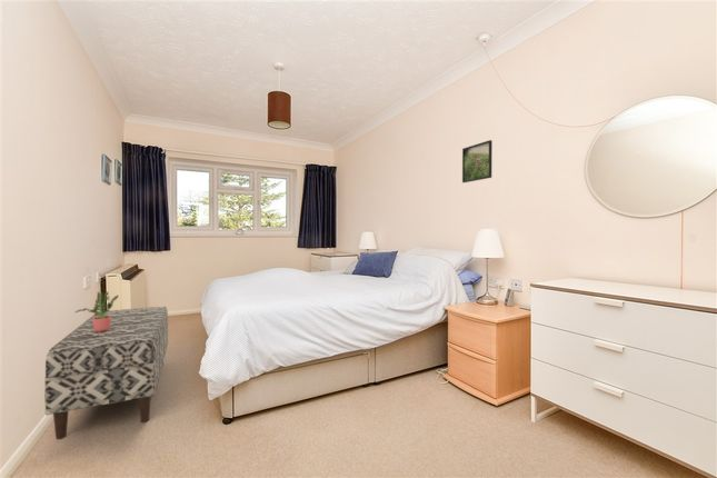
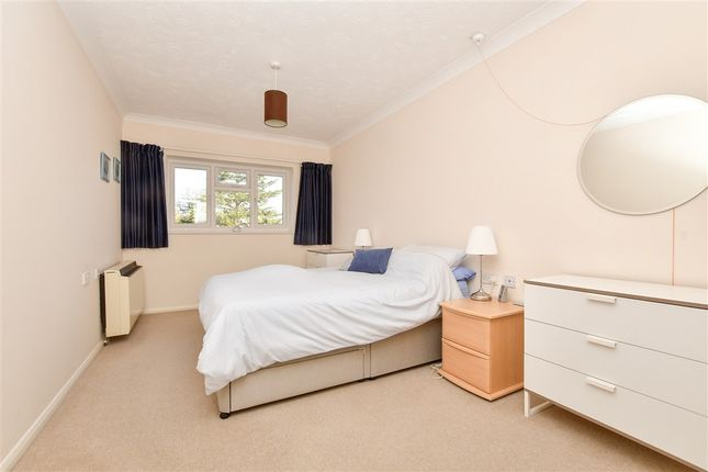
- bench (121, 358)
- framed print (476, 162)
- potted plant (97, 309)
